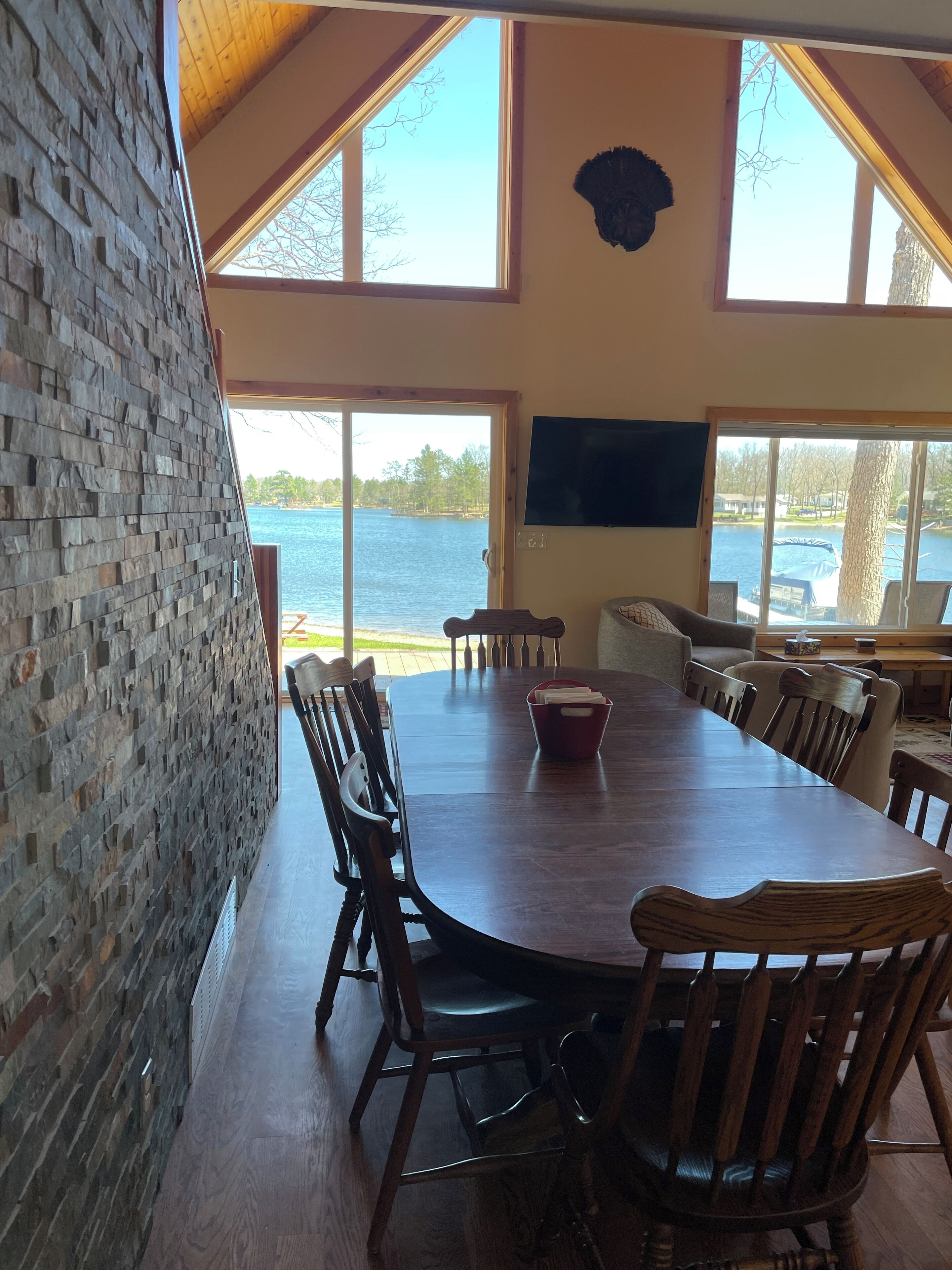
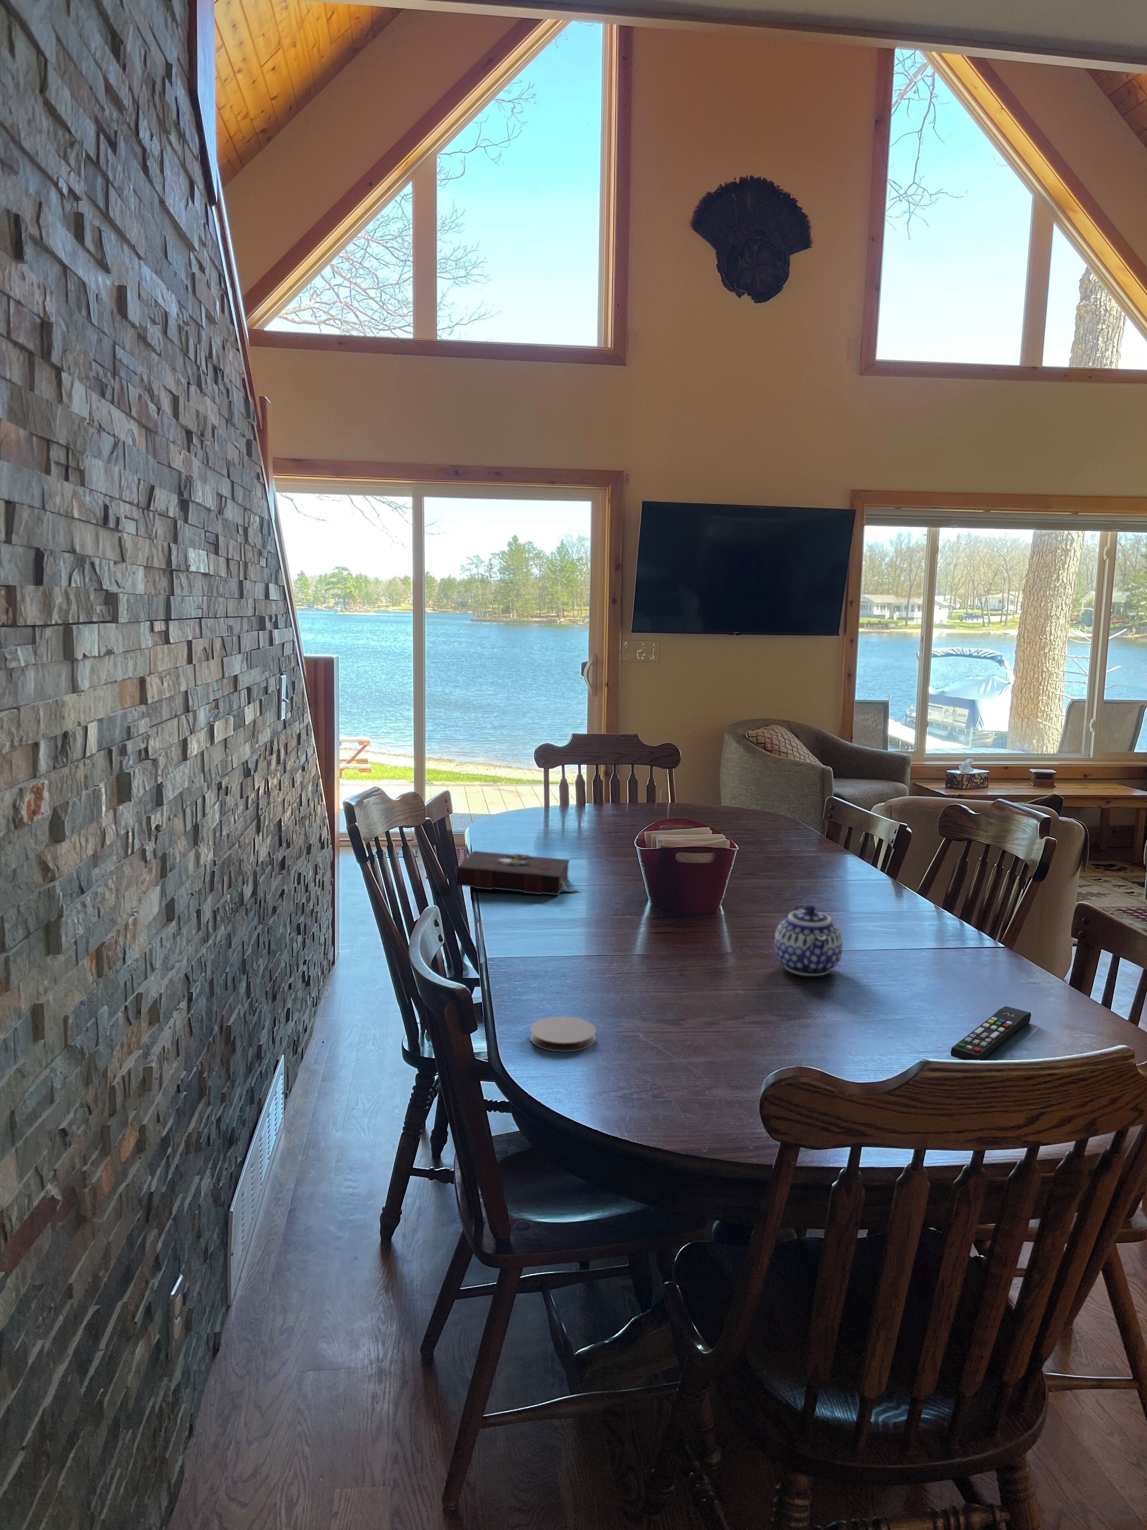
+ teapot (808, 937)
+ coaster (563, 1034)
+ book (522, 872)
+ remote control (993, 1034)
